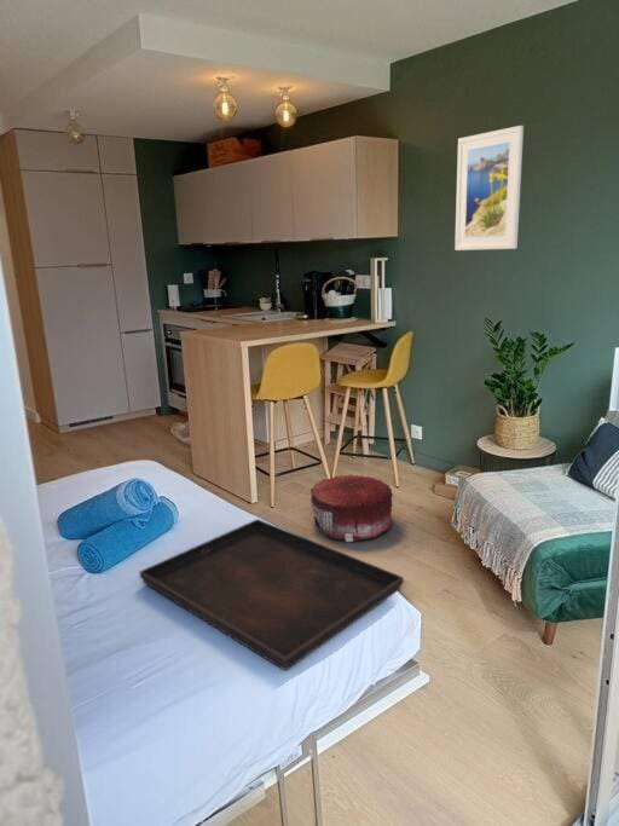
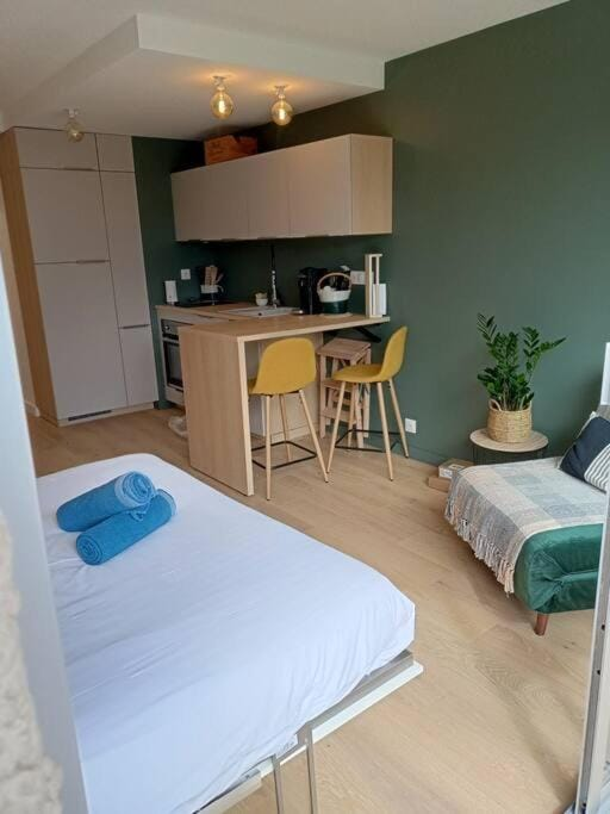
- pouf (351, 503)
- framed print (486, 192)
- serving tray (268, 580)
